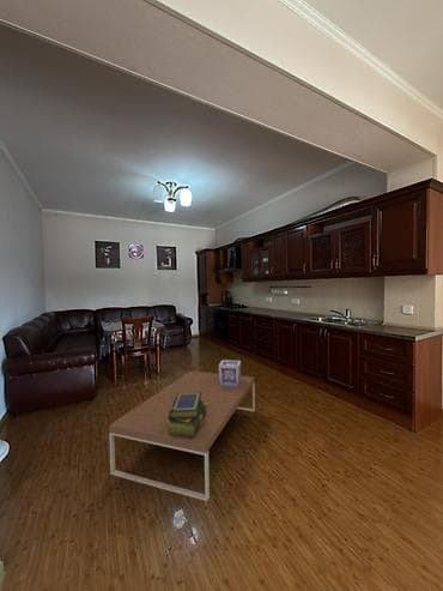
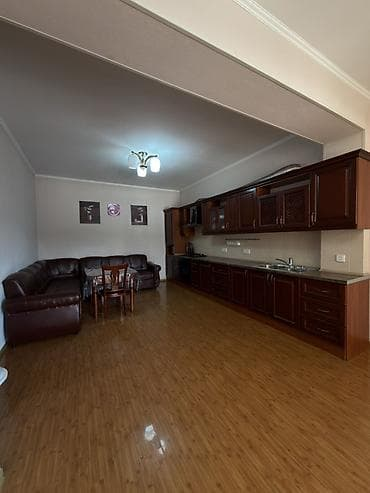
- wooden crate (230, 372)
- coffee table (204, 418)
- stack of books (187, 412)
